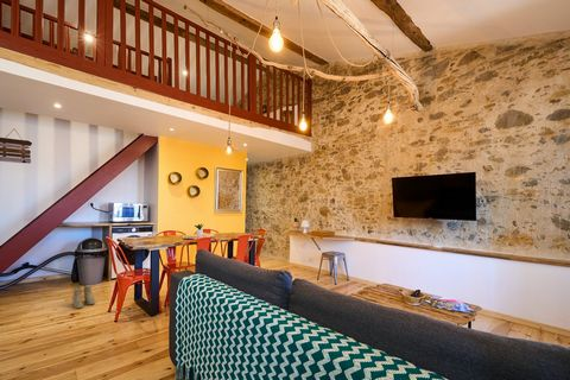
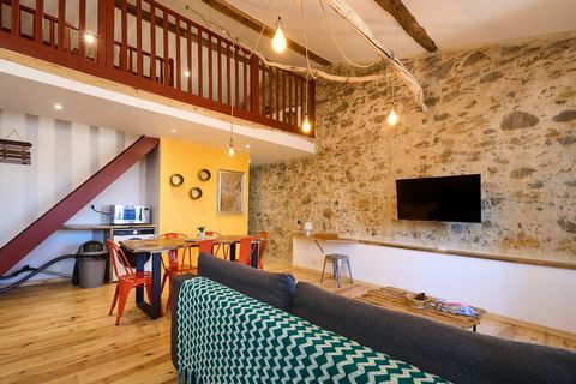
- boots (84, 294)
